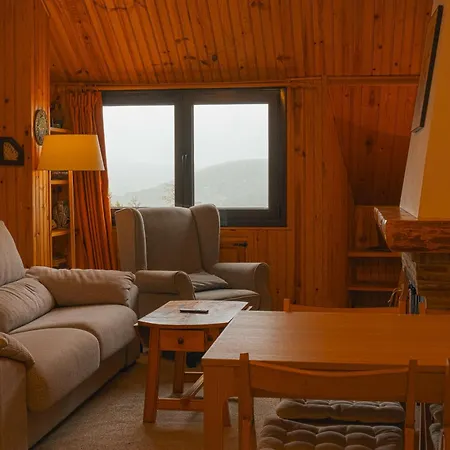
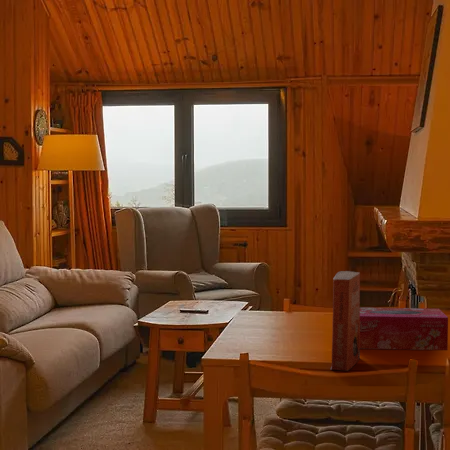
+ paperback book (345, 318)
+ tissue box (395, 328)
